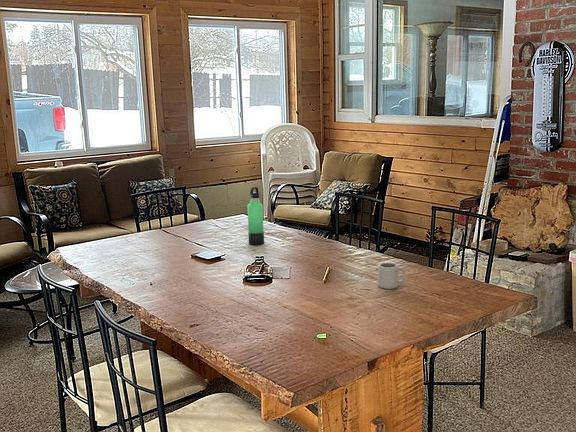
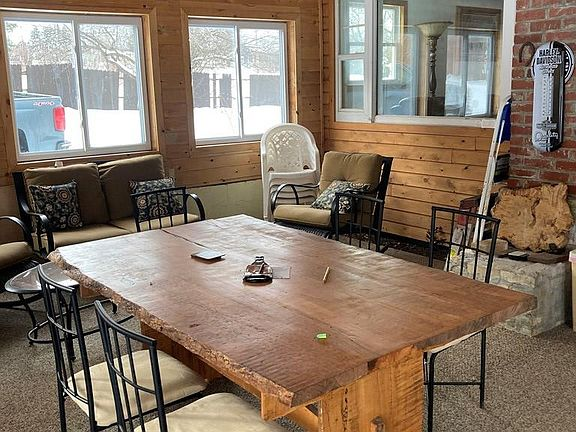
- cup (391, 275)
- thermos bottle (255, 215)
